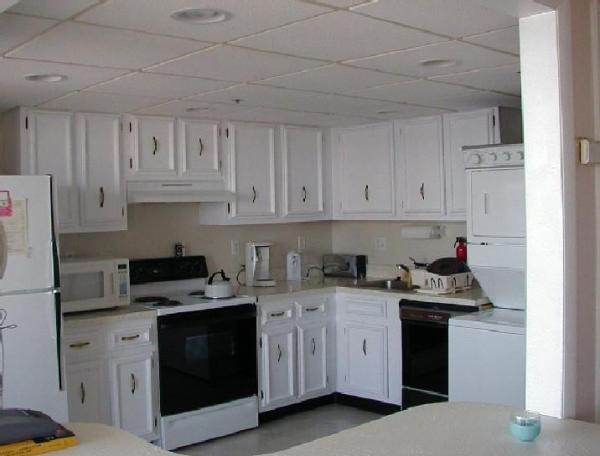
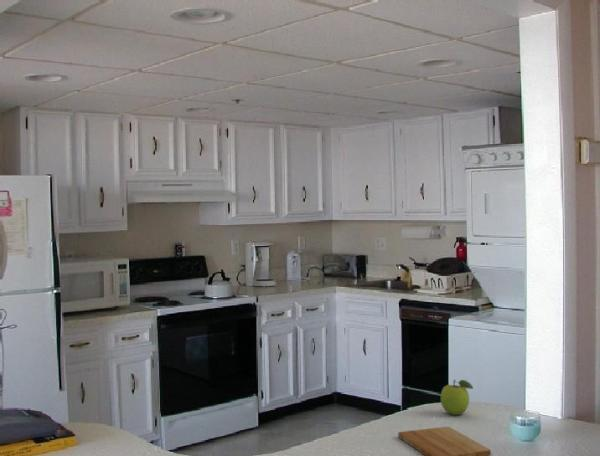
+ cutting board (442, 443)
+ fruit (457, 396)
